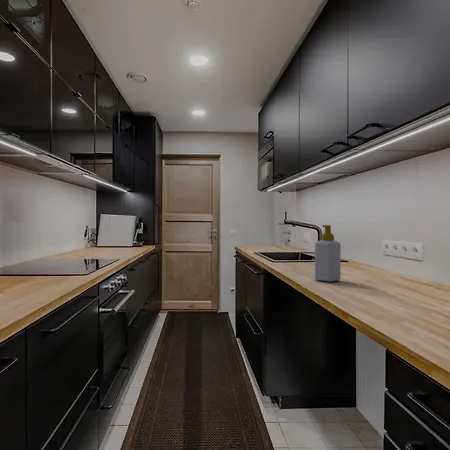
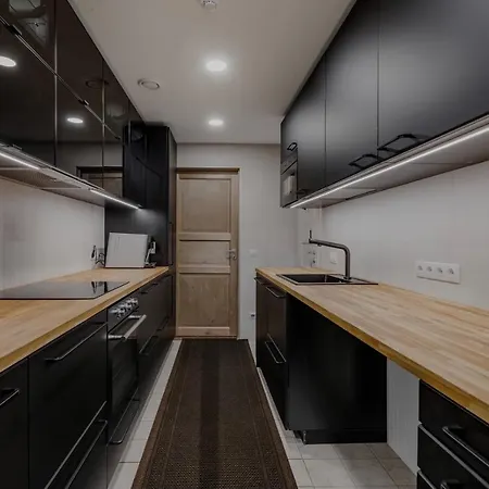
- soap bottle (327, 252)
